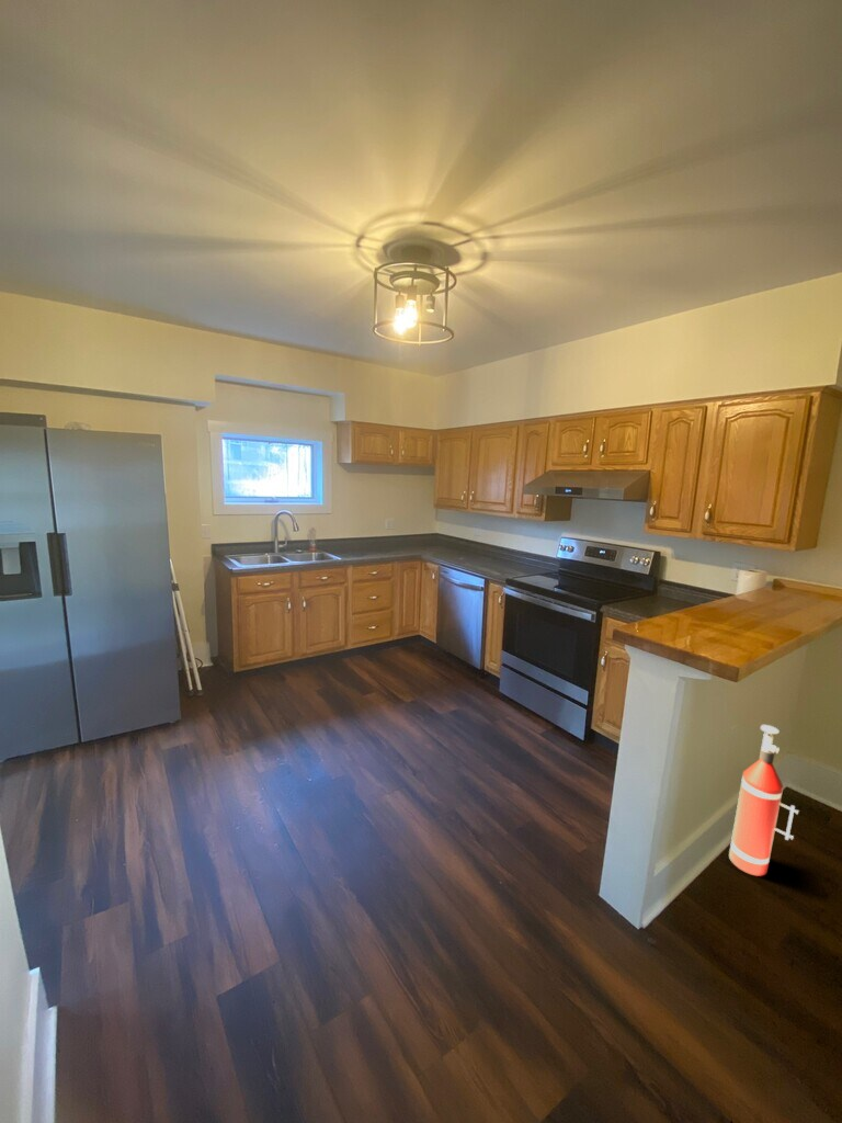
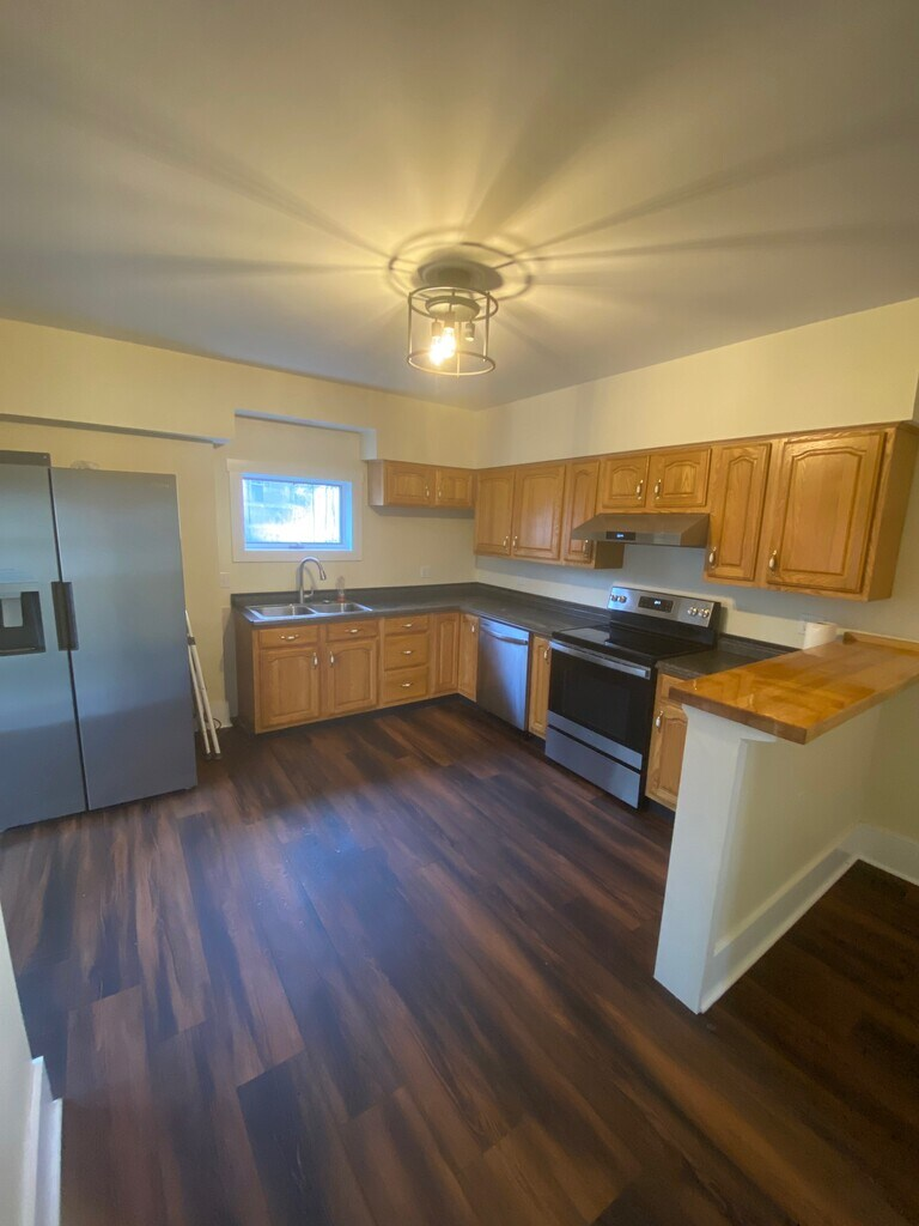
- fire extinguisher (767, 802)
